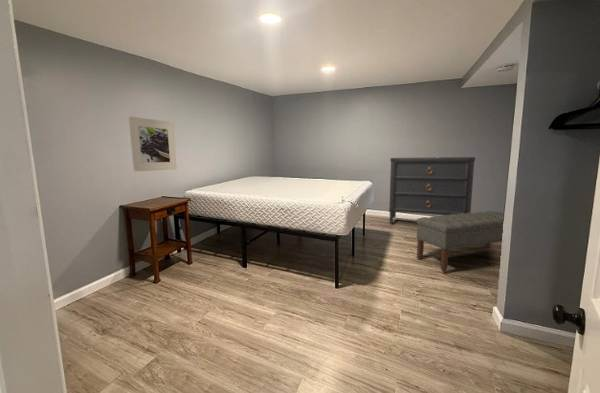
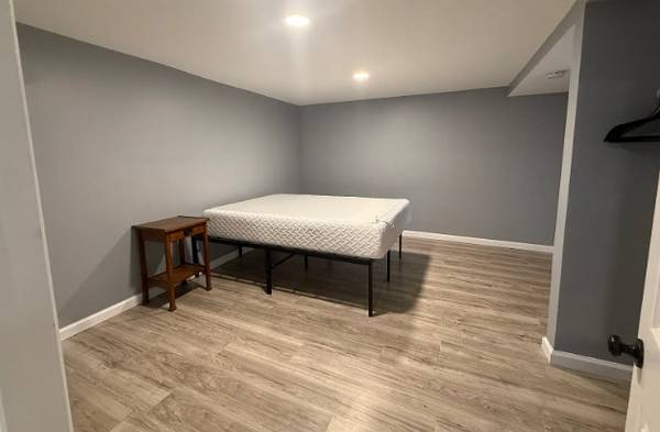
- dresser (428, 191)
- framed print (154, 145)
- bench (469, 237)
